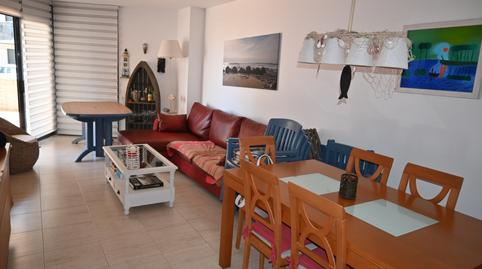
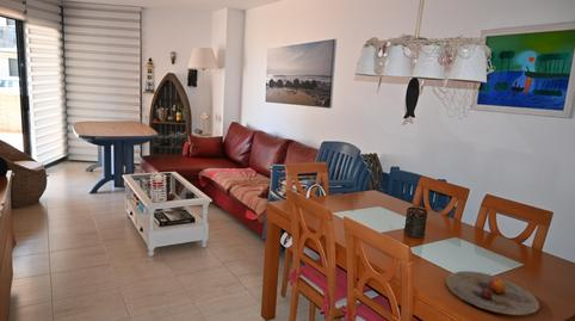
+ plate (490, 288)
